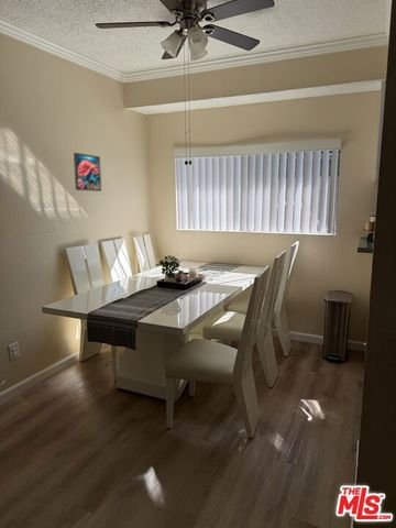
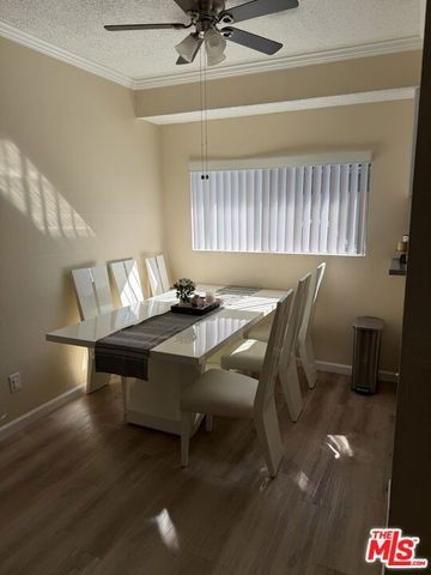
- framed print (88, 173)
